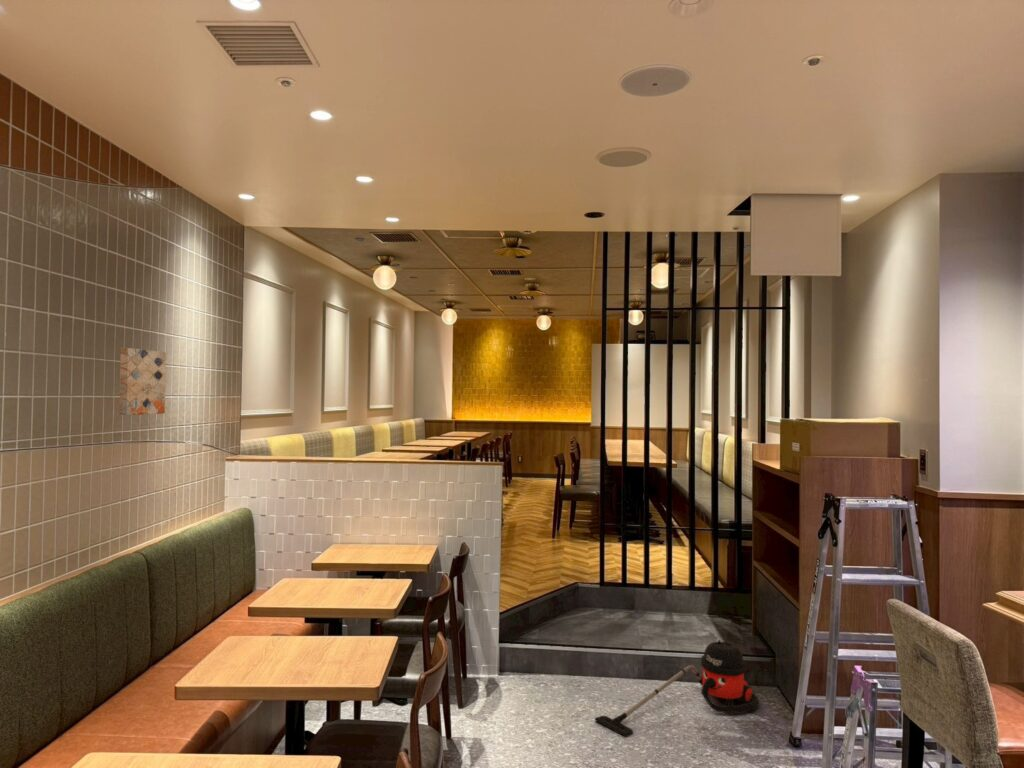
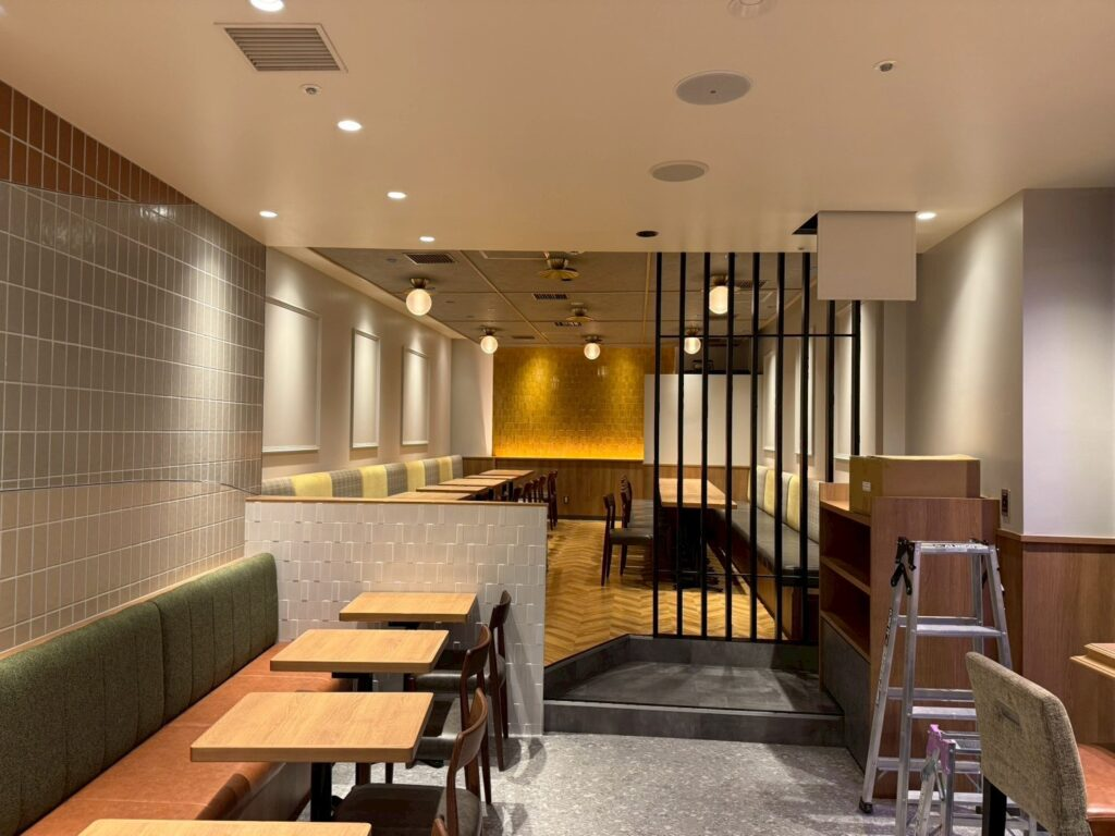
- wall art (143, 382)
- vacuum cleaner (677, 678)
